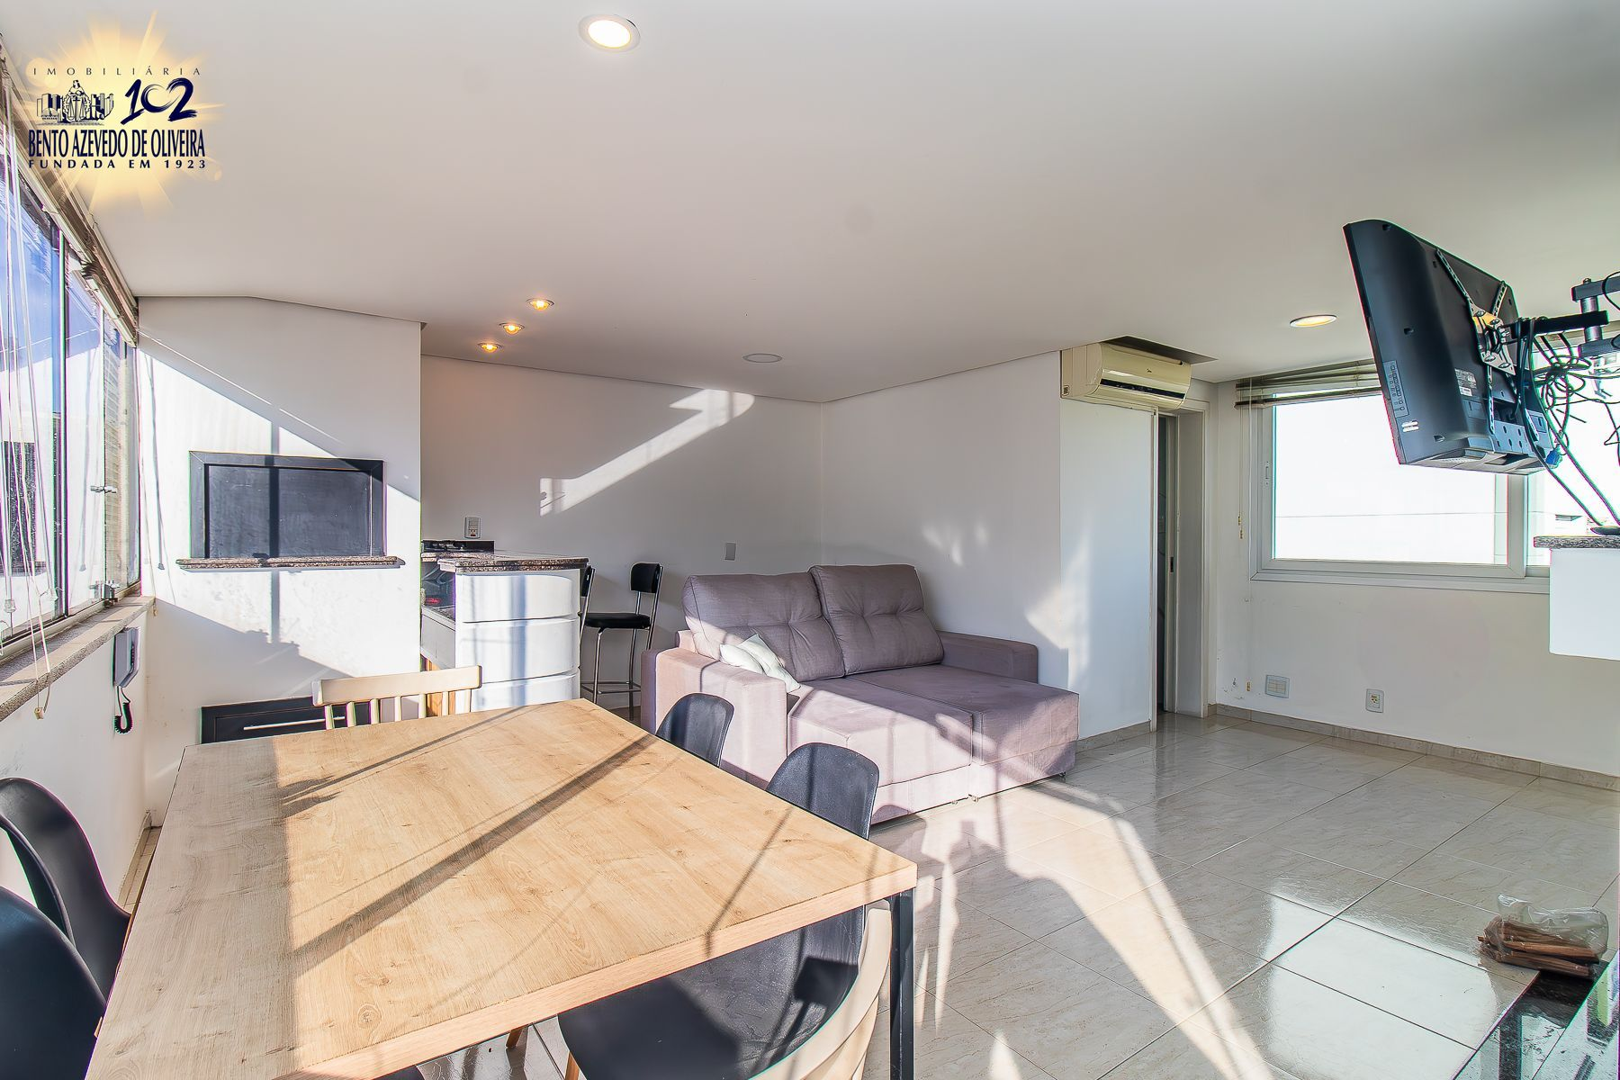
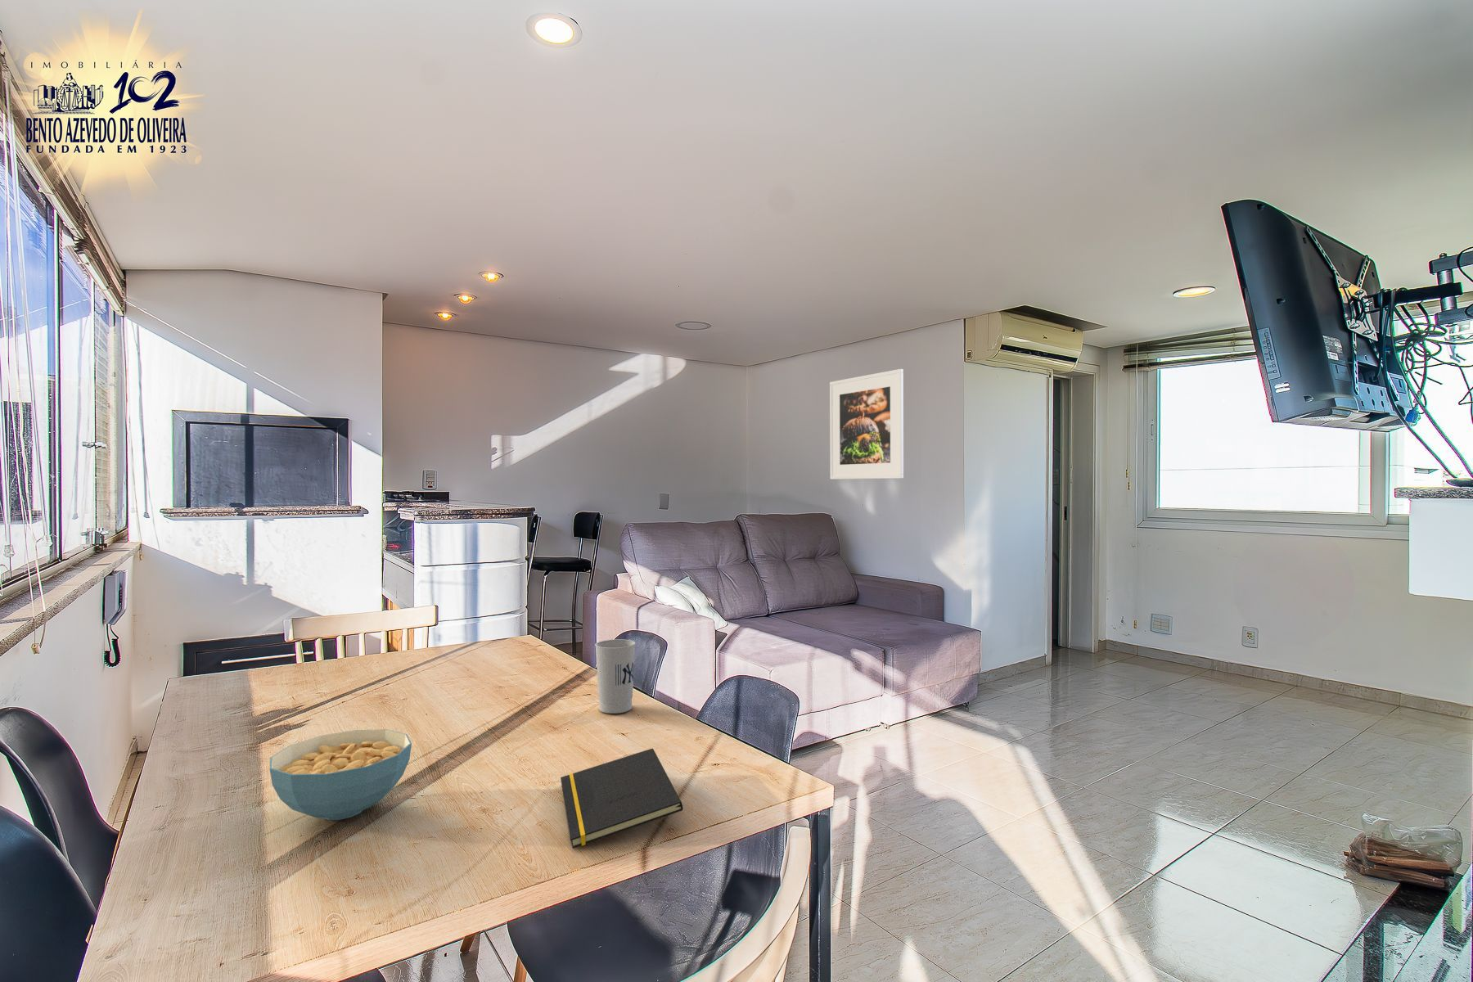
+ cereal bowl (343, 780)
+ cup (615, 676)
+ notepad (617, 792)
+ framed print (864, 427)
